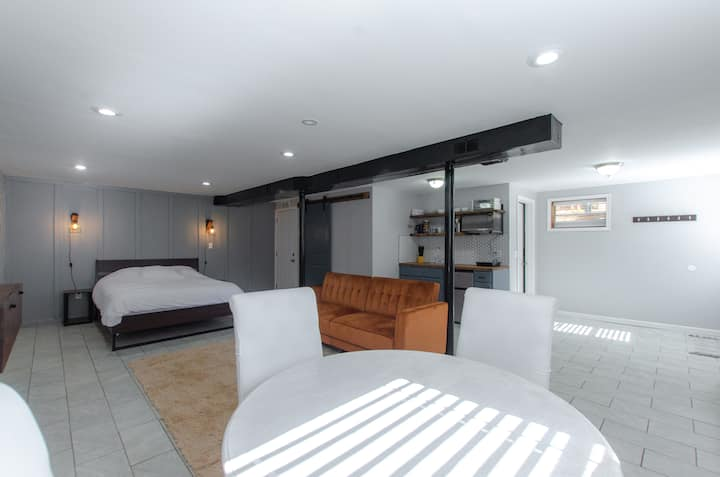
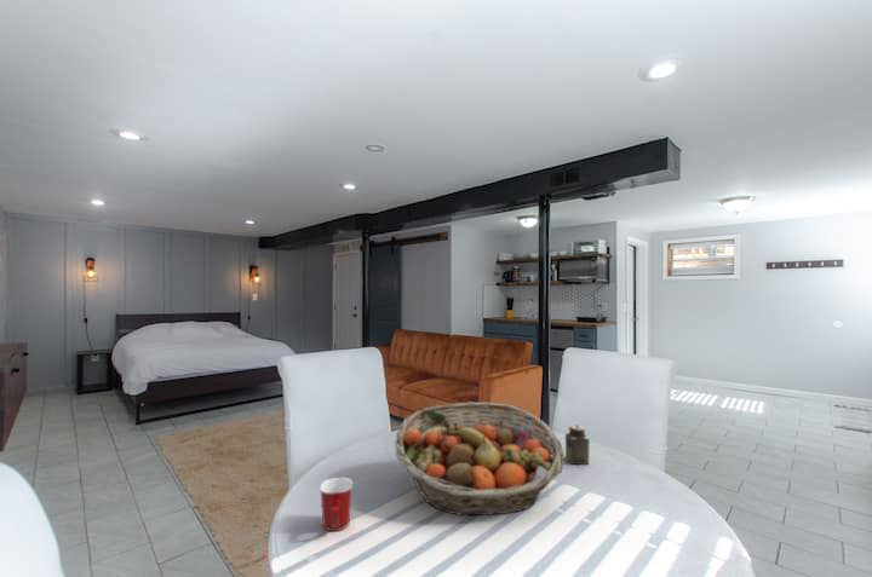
+ salt shaker (576, 443)
+ mug (335, 508)
+ fruit basket (477, 454)
